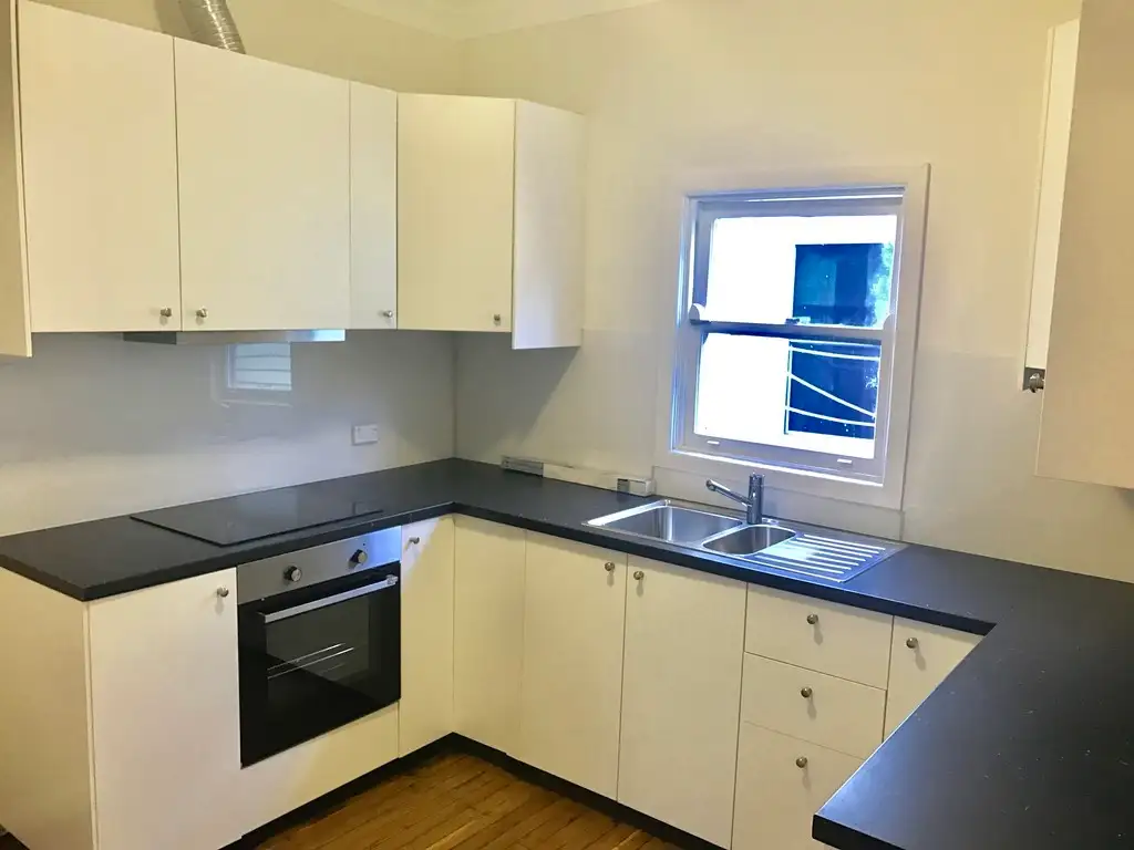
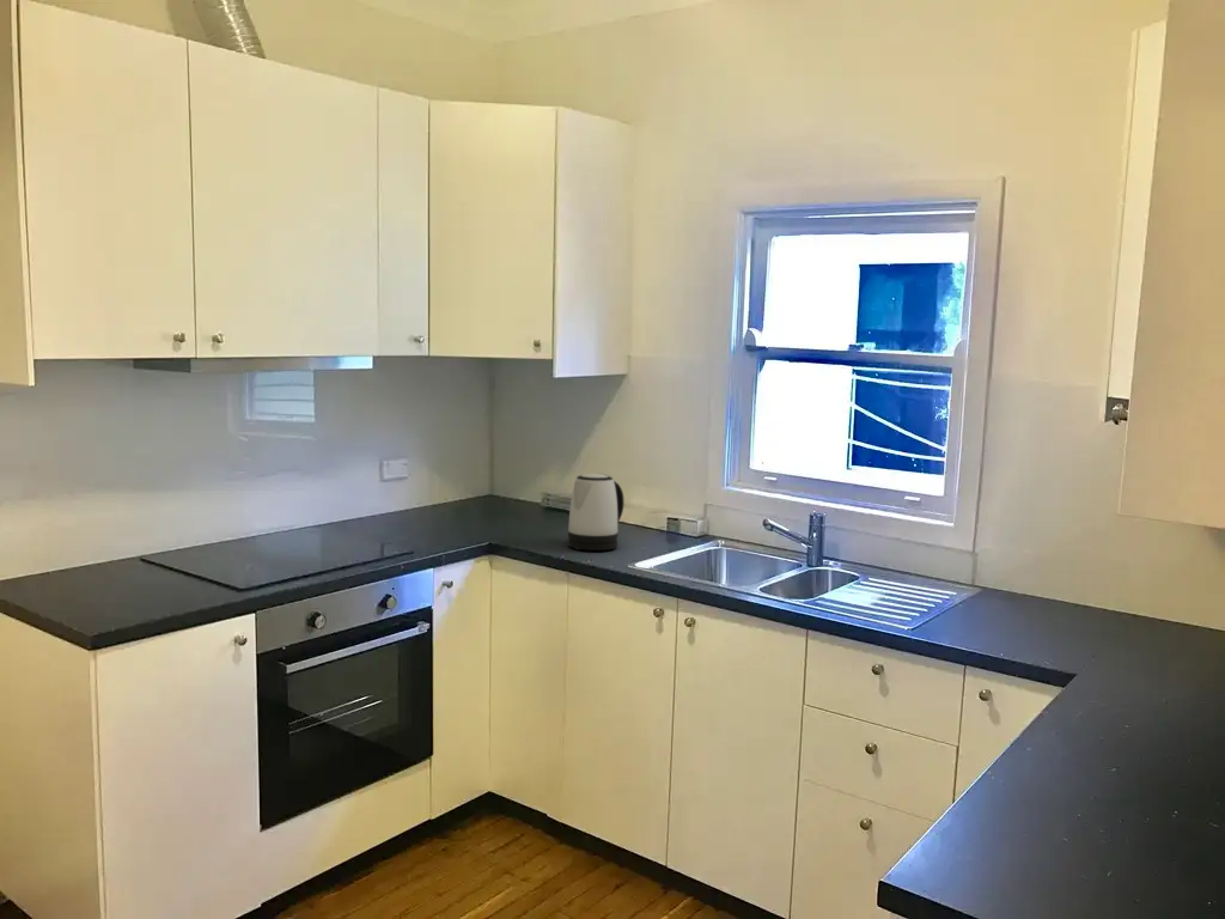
+ kettle (598, 509)
